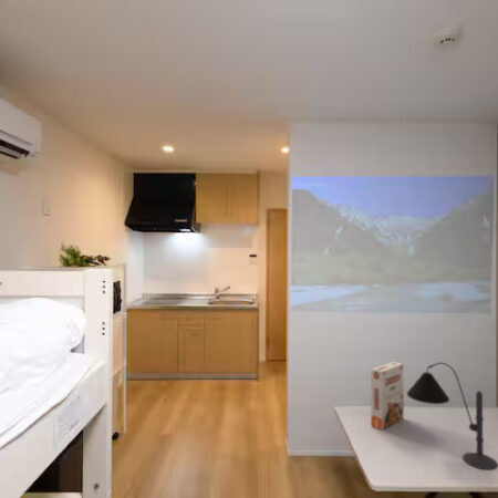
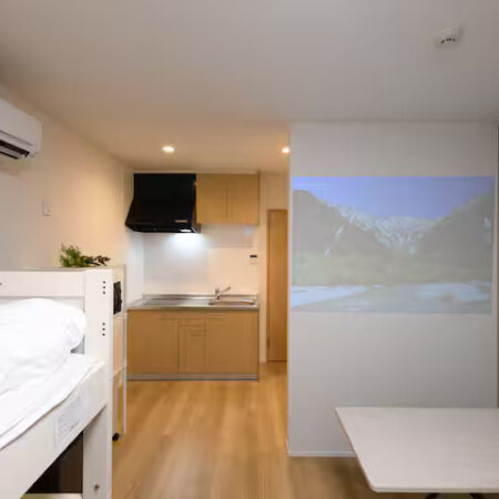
- desk lamp (446, 402)
- cereal box (387, 394)
